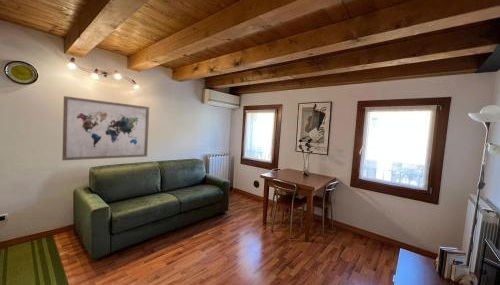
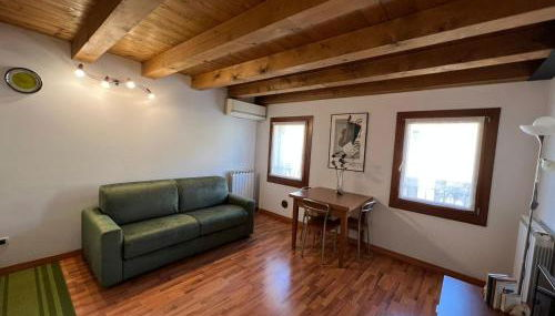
- wall art (111, 130)
